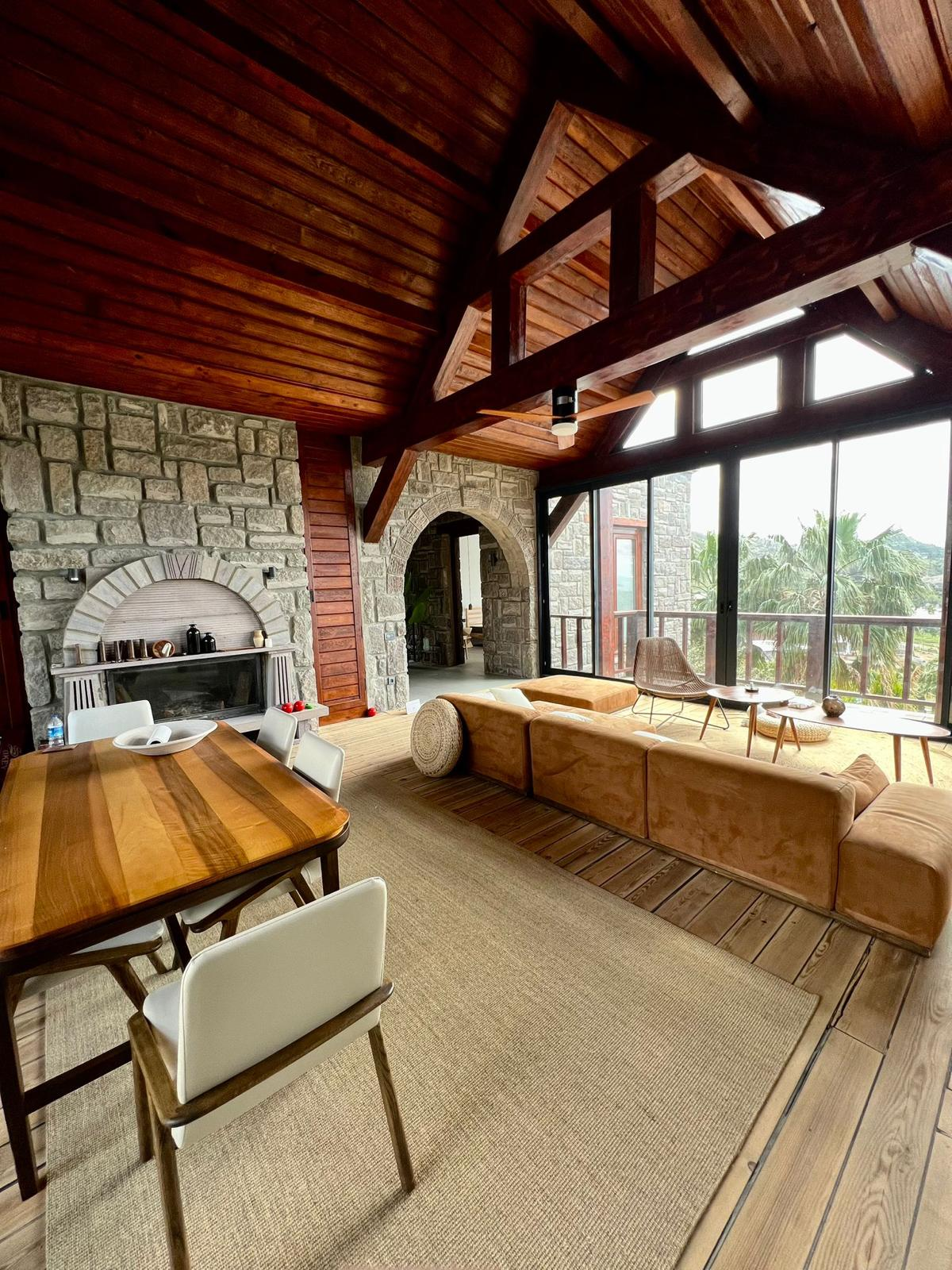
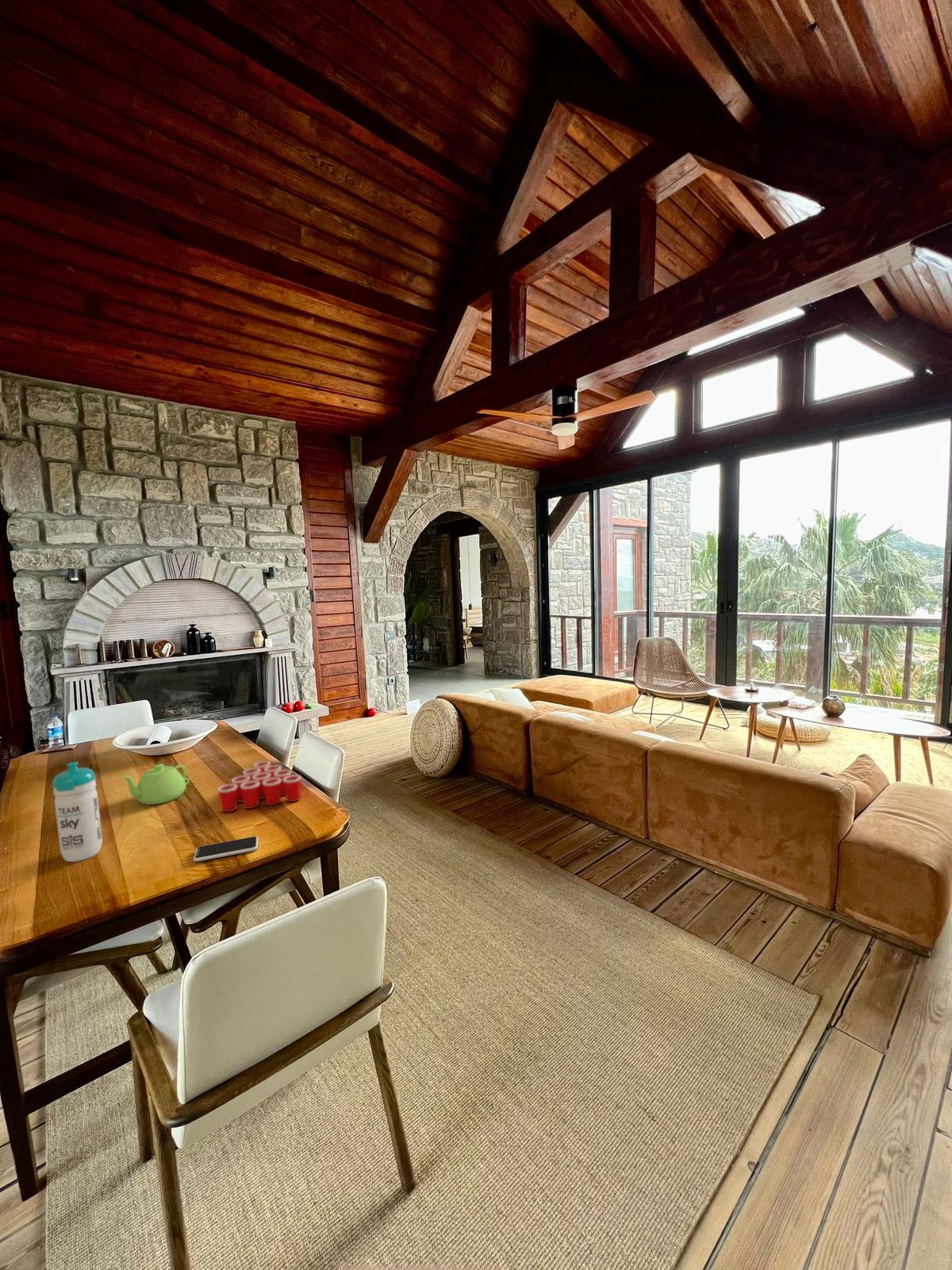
+ teapot (157, 782)
+ smartphone (227, 848)
+ cup (263, 783)
+ water bottle (77, 809)
